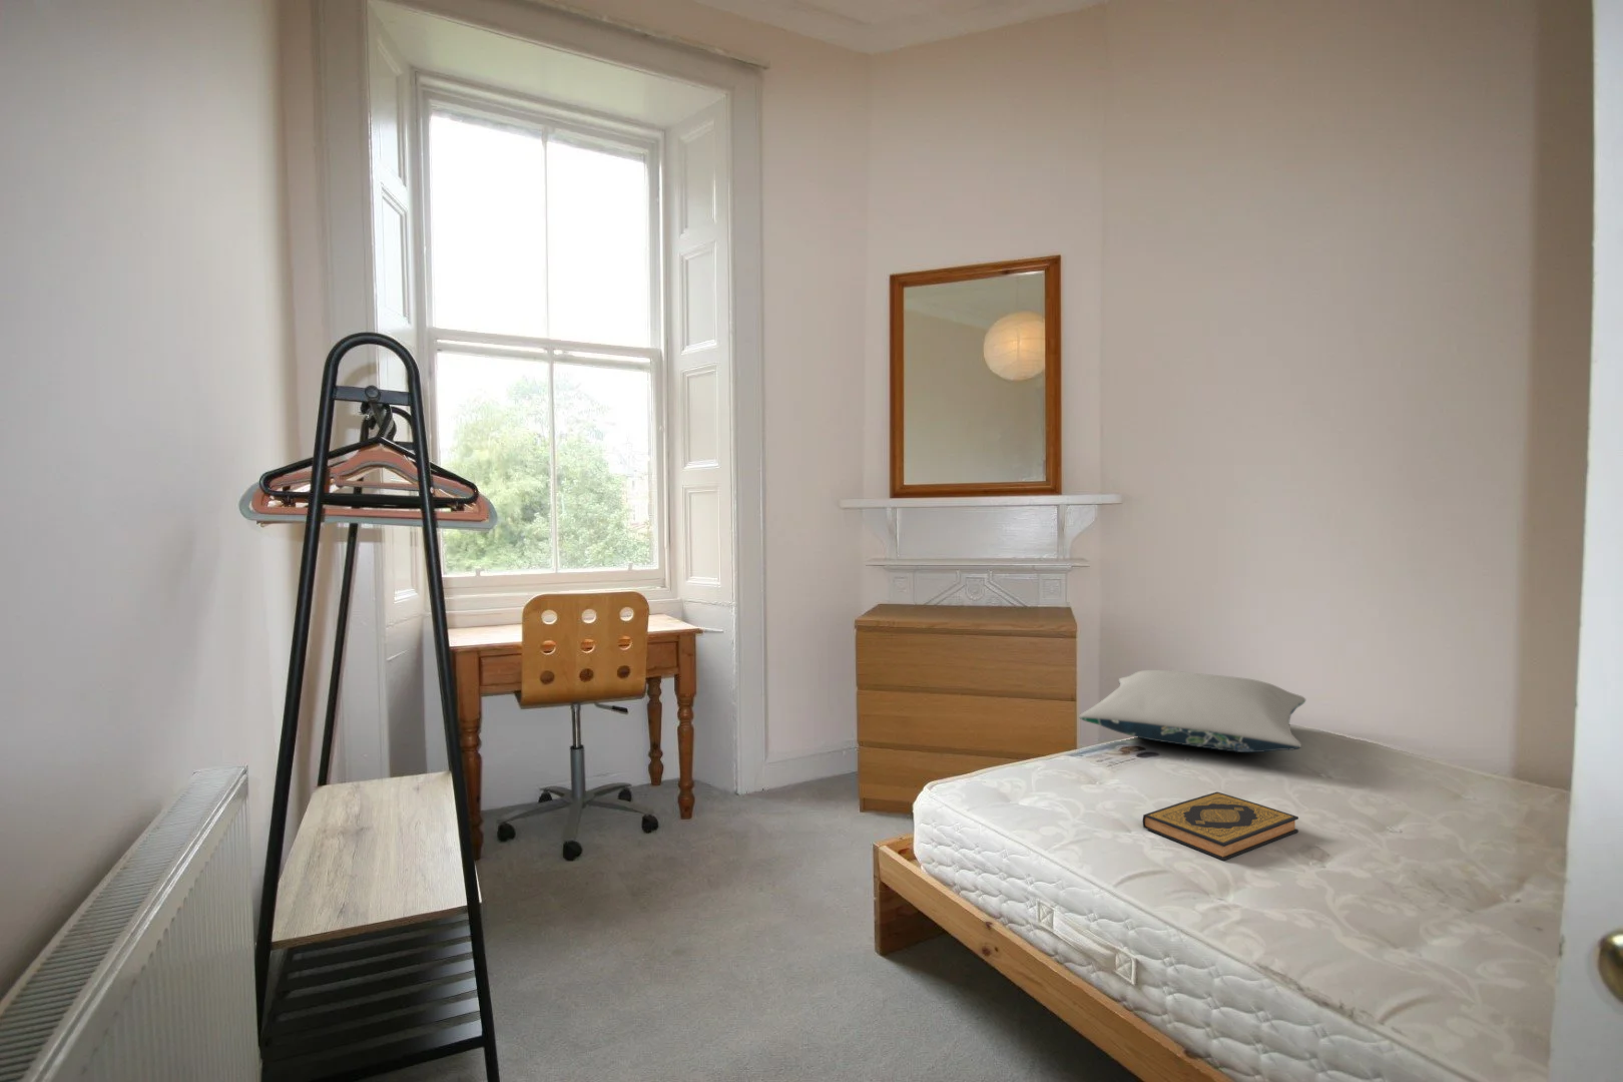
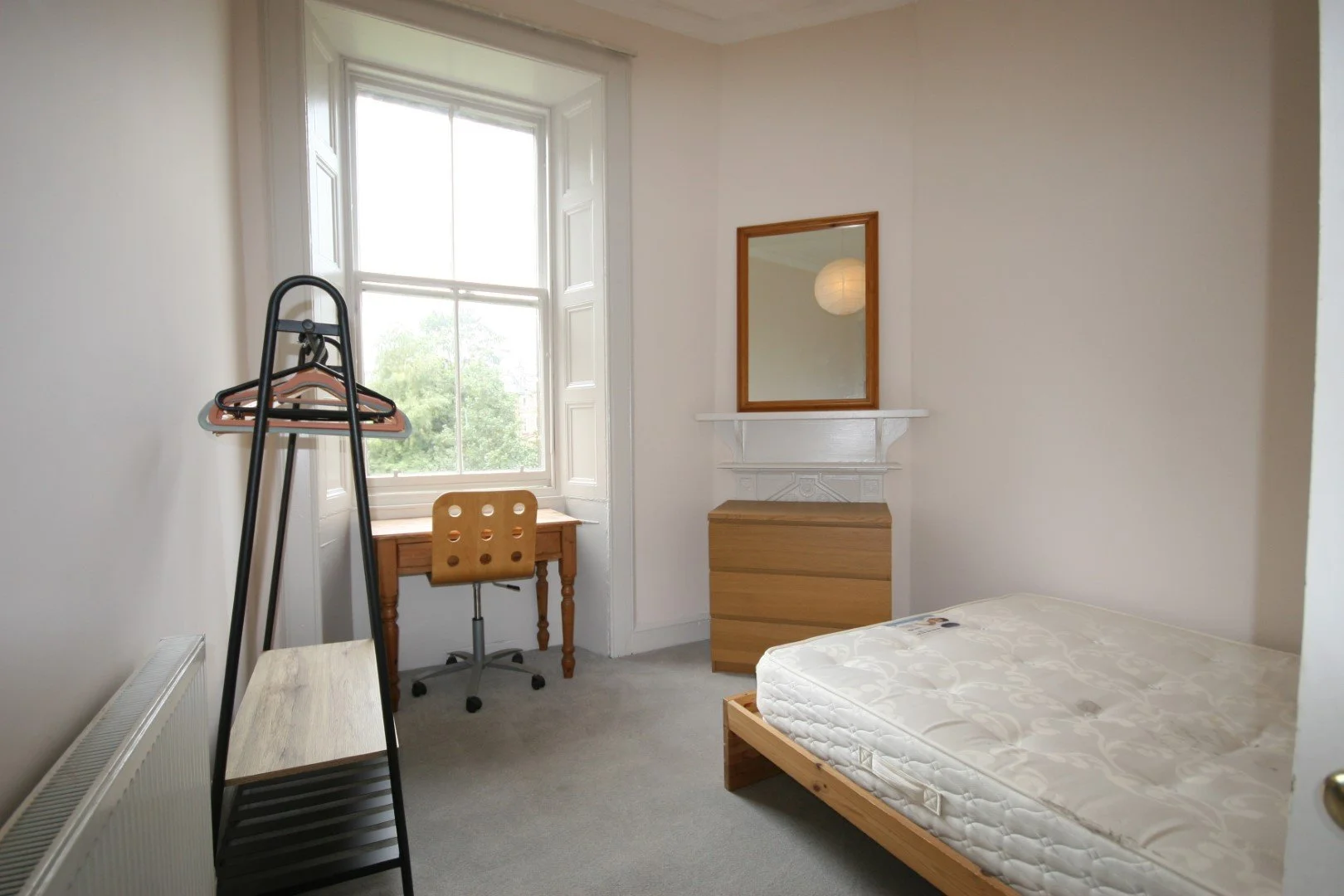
- hardback book (1220, 822)
- pillow (1196, 708)
